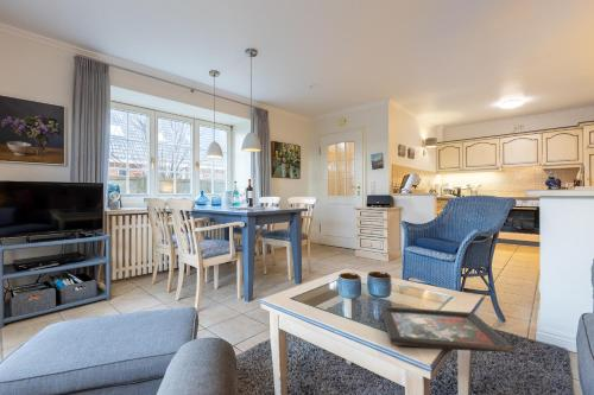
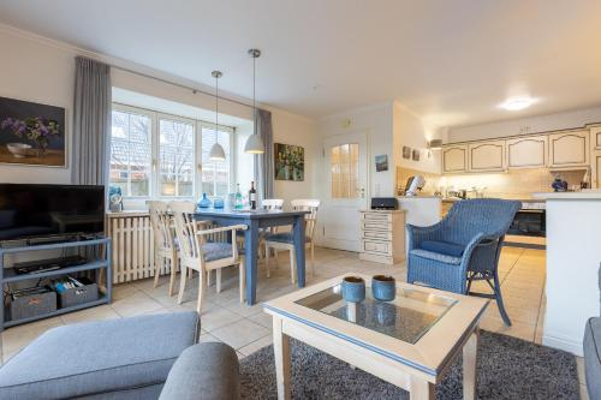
- decorative tray (436, 325)
